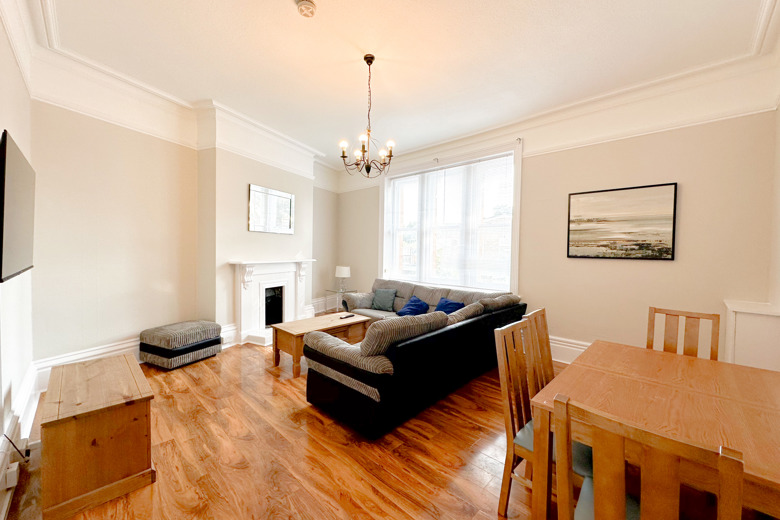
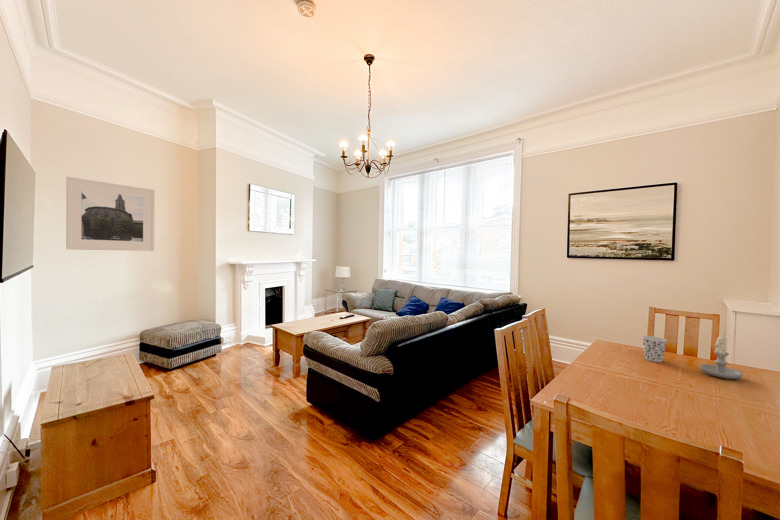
+ candle (721, 355)
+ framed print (114, 217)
+ cup (653, 349)
